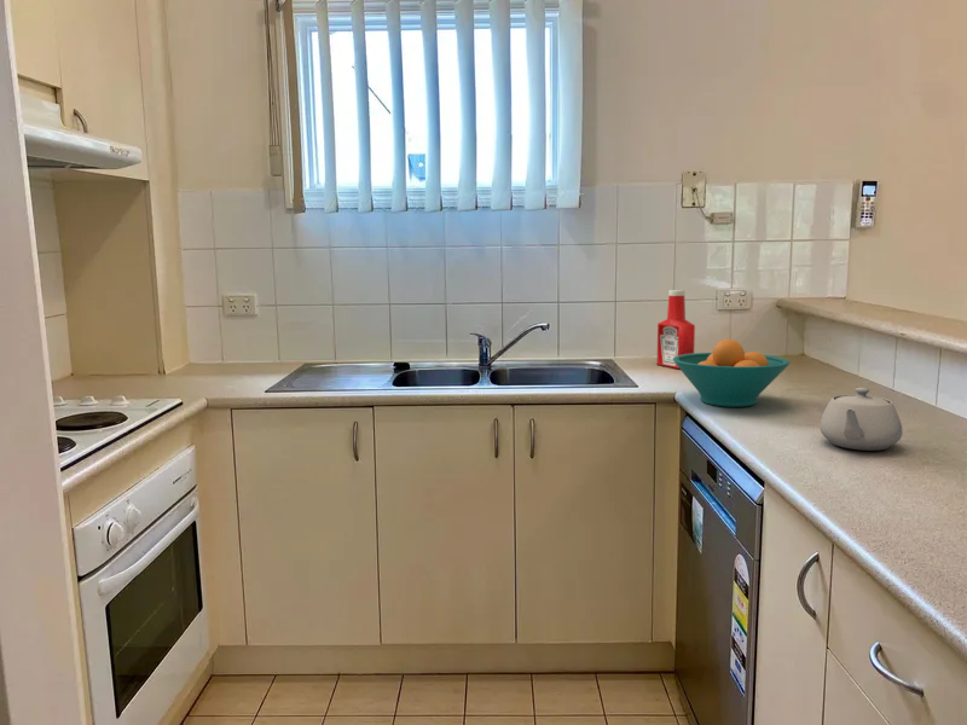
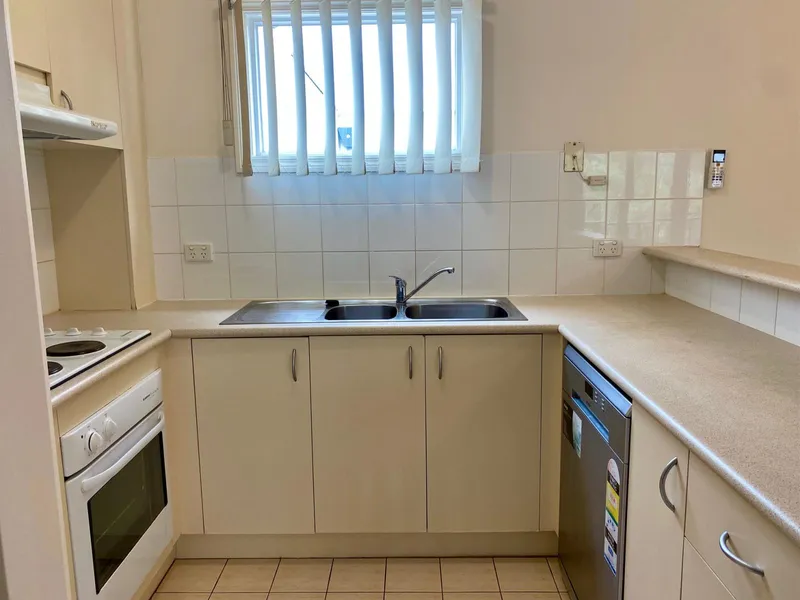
- soap bottle (676, 327)
- fruit bowl (729, 371)
- teapot (861, 417)
